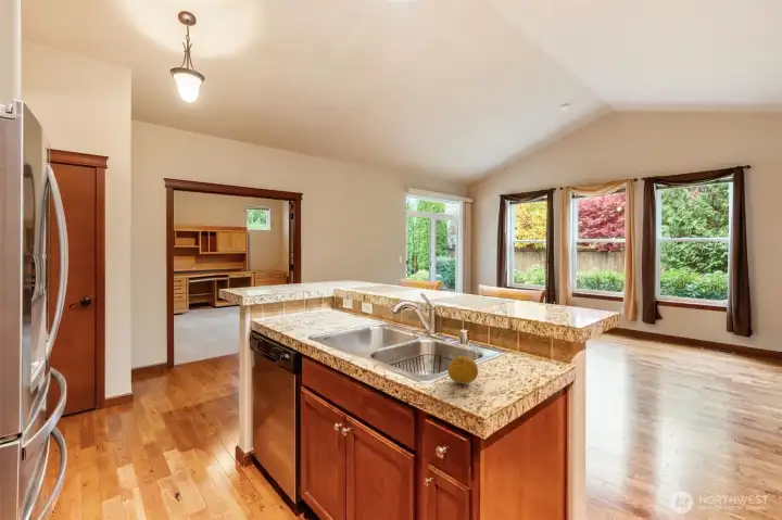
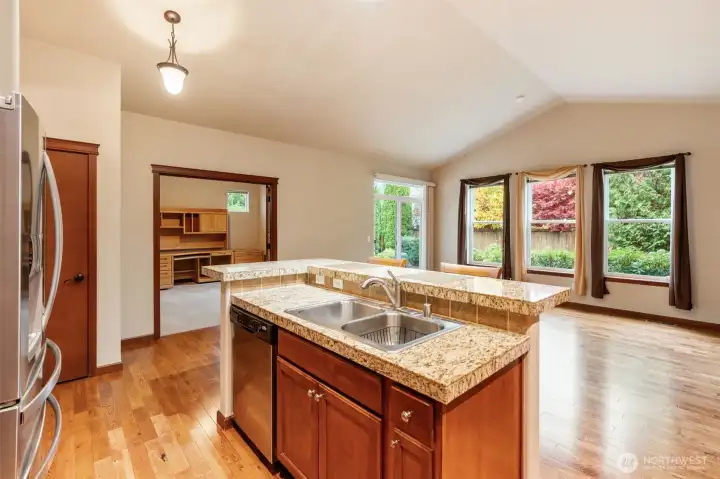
- fruit (463, 369)
